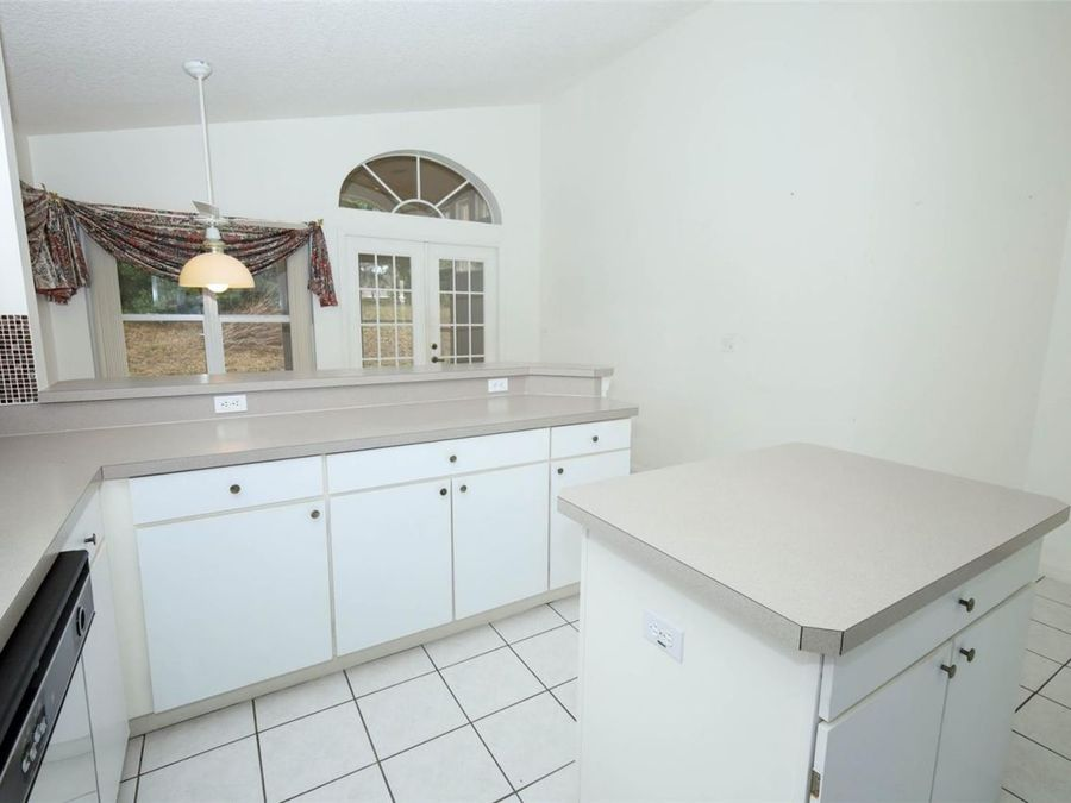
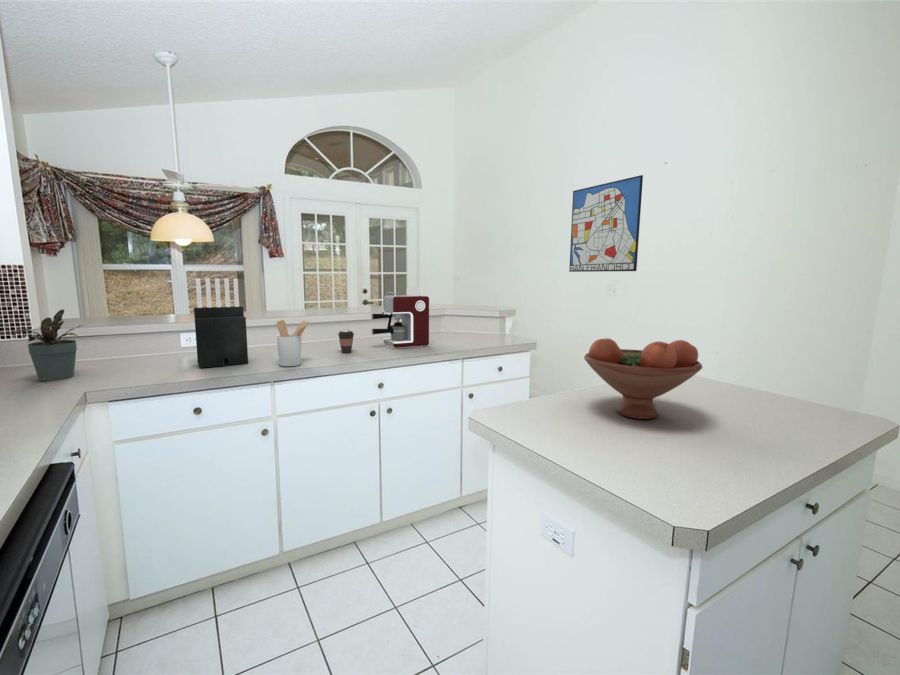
+ utensil holder (294, 342)
+ potted plant (53, 344)
+ wall art (602, 228)
+ coffee cup (346, 341)
+ fruit bowl (639, 375)
+ knife block (220, 321)
+ coffee maker (398, 316)
